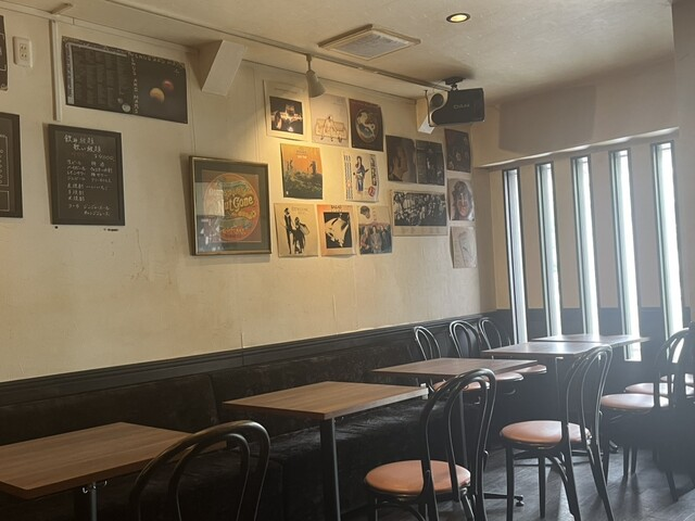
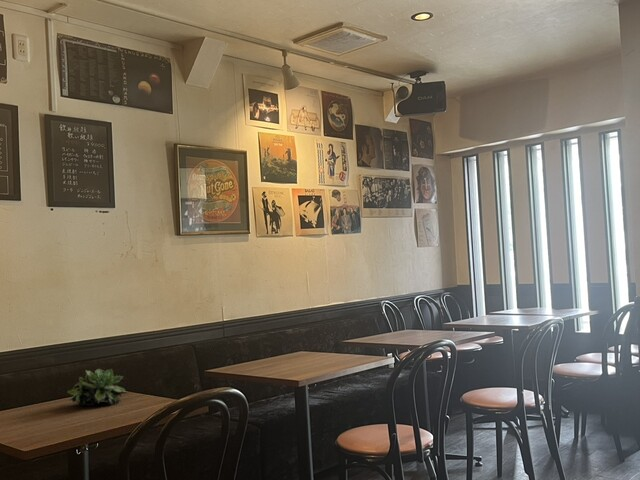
+ succulent plant (96, 384)
